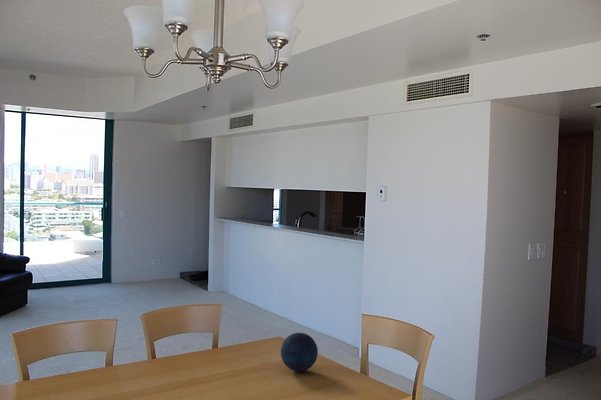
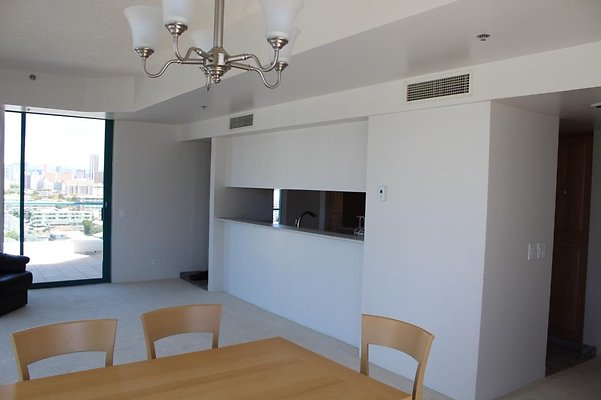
- decorative orb (299, 351)
